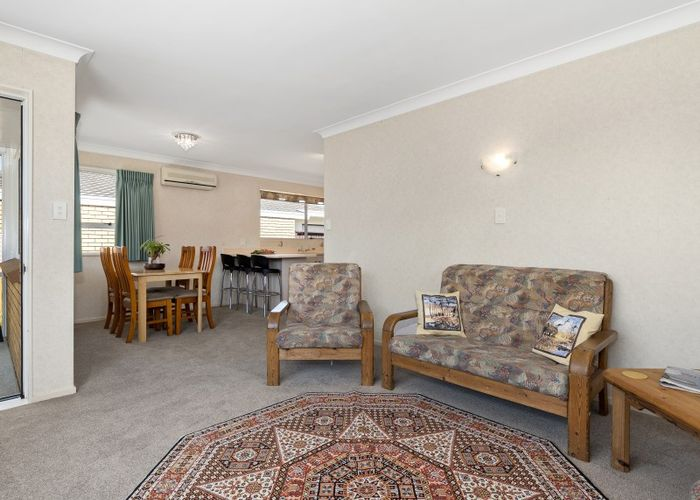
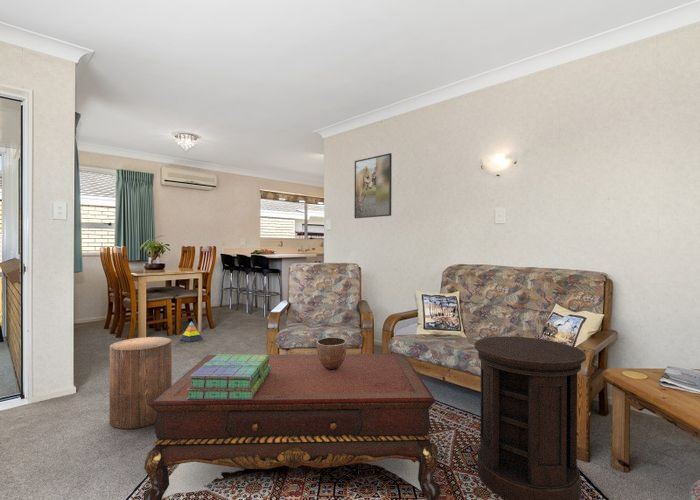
+ decorative bowl (331, 354)
+ stacking toy (191, 330)
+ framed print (372, 187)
+ stool (141, 379)
+ coffee table (298, 412)
+ side table (526, 413)
+ stack of books (232, 374)
